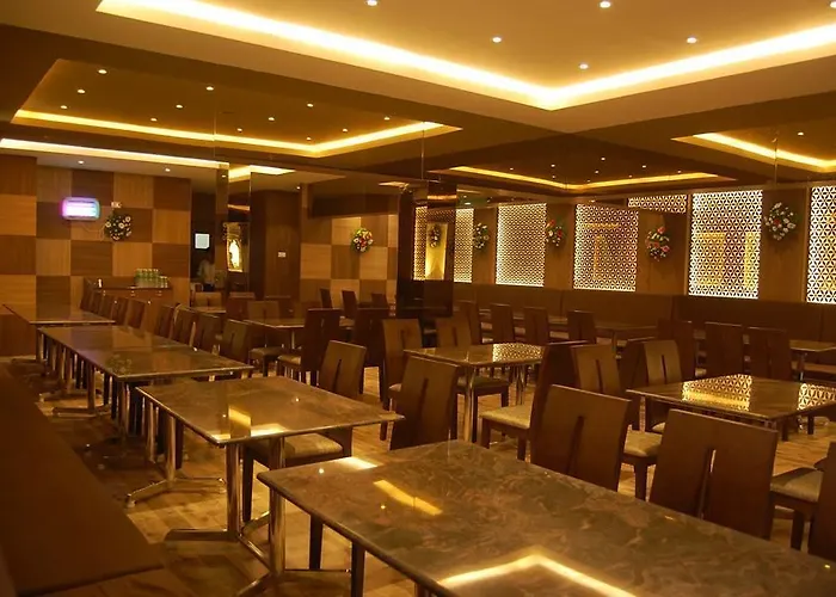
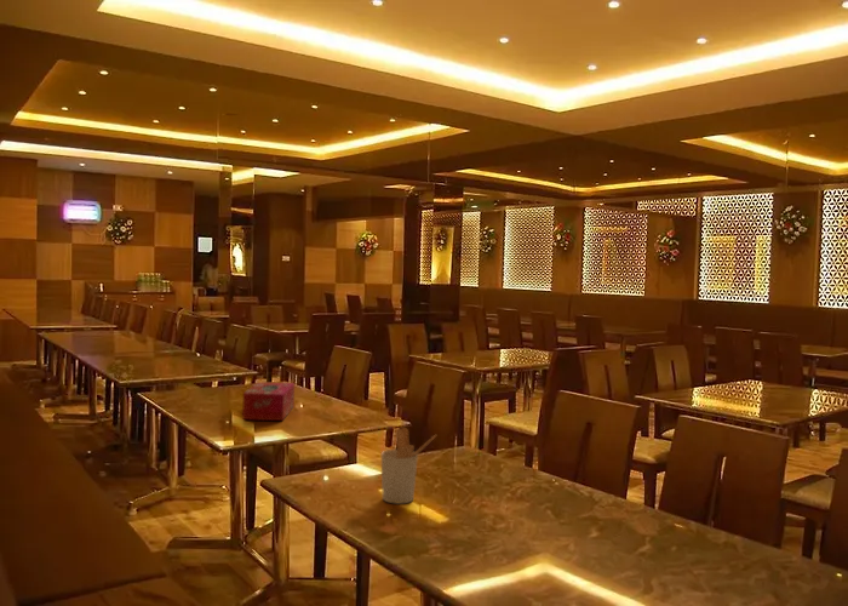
+ tissue box (269, 400)
+ utensil holder (408, 465)
